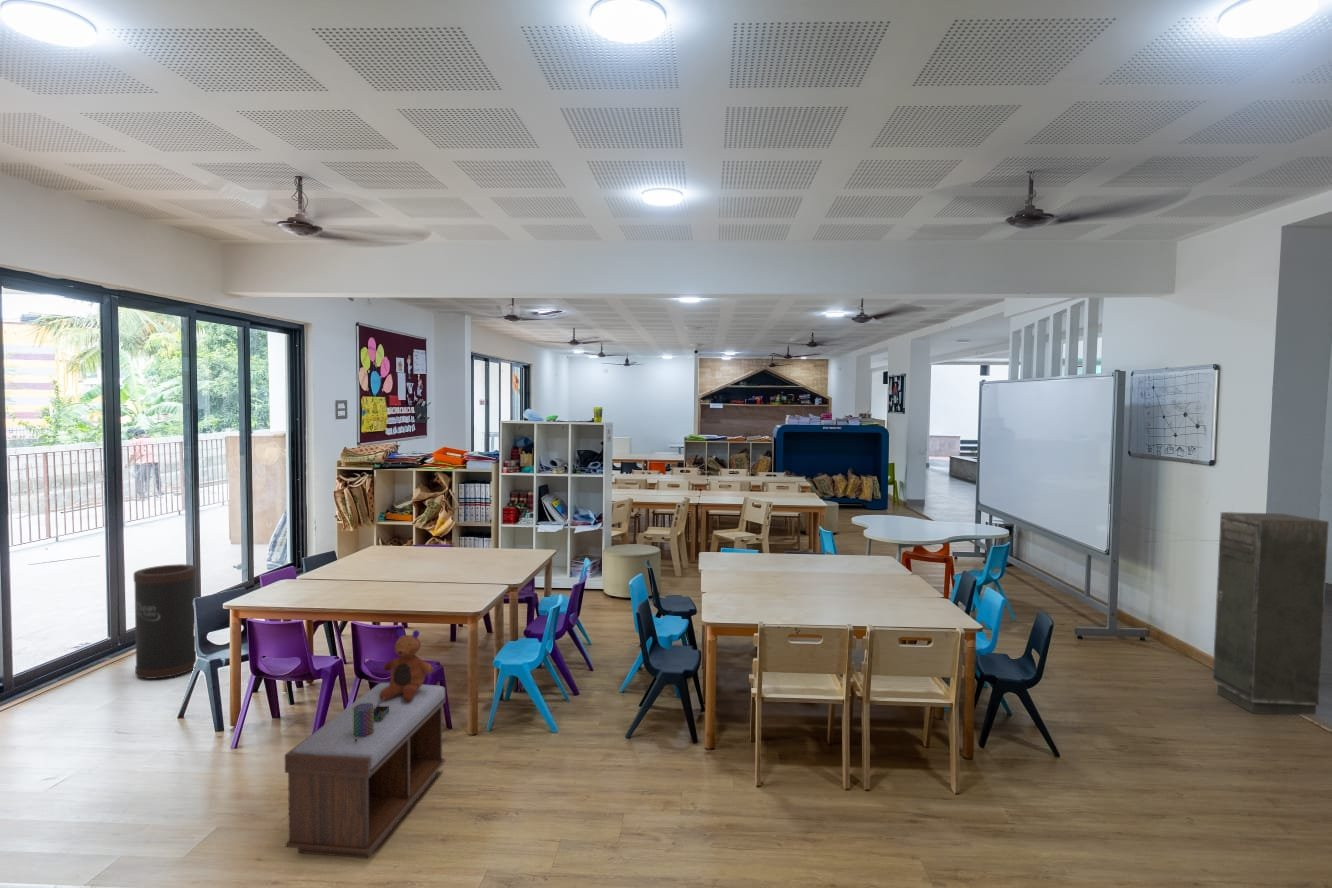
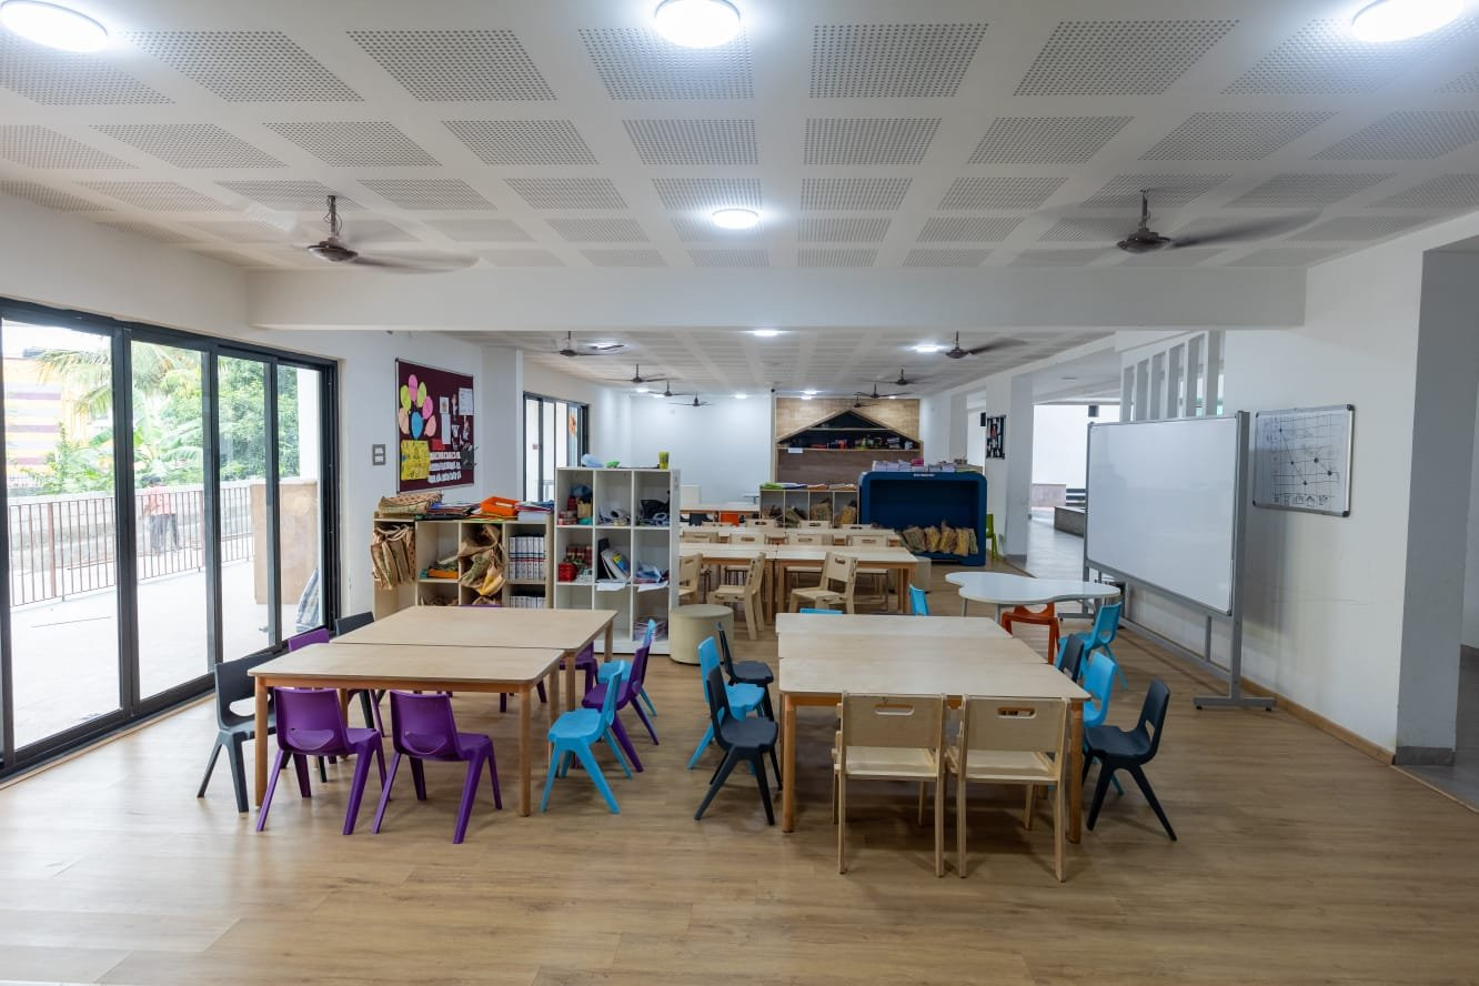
- bench (375, 761)
- storage cabinet (1266, 610)
- toy block set (369, 713)
- trash can (166, 620)
- toy (403, 663)
